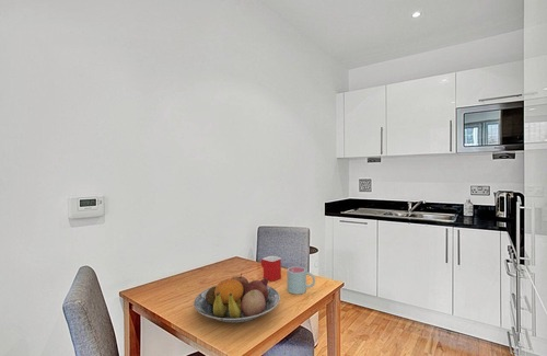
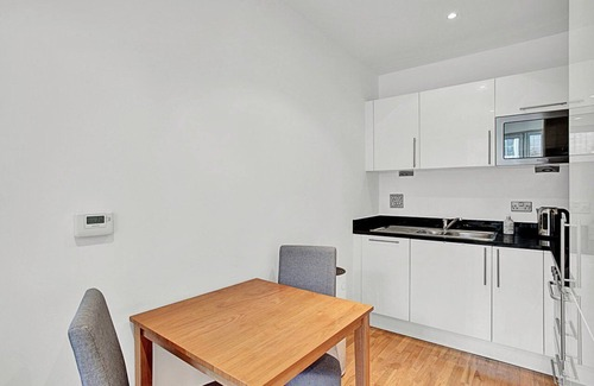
- fruit bowl (237, 294)
- mug (301, 279)
- mug (269, 267)
